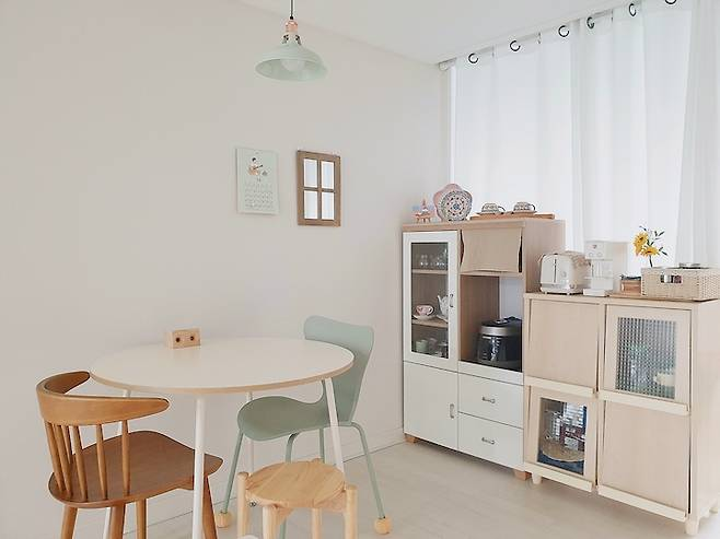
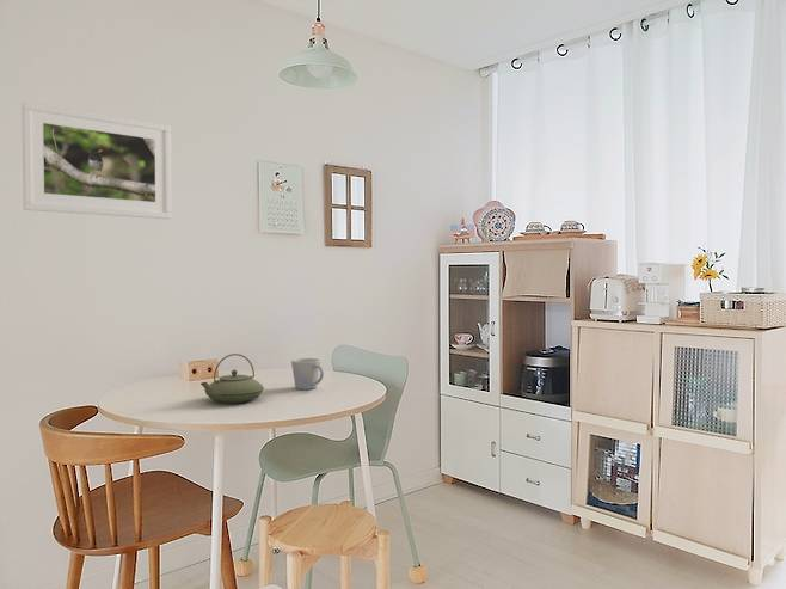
+ mug (309, 374)
+ teapot (231, 376)
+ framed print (102, 165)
